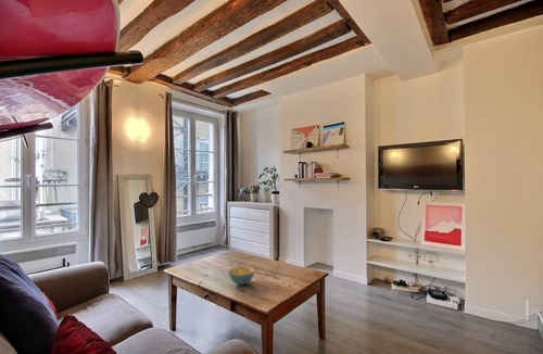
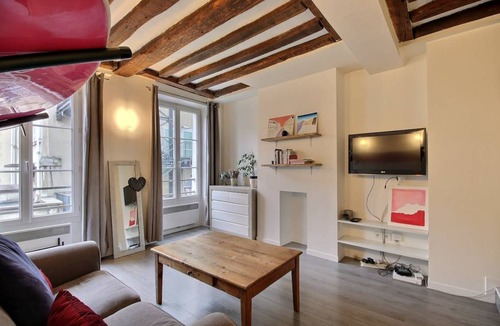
- cereal bowl (241, 277)
